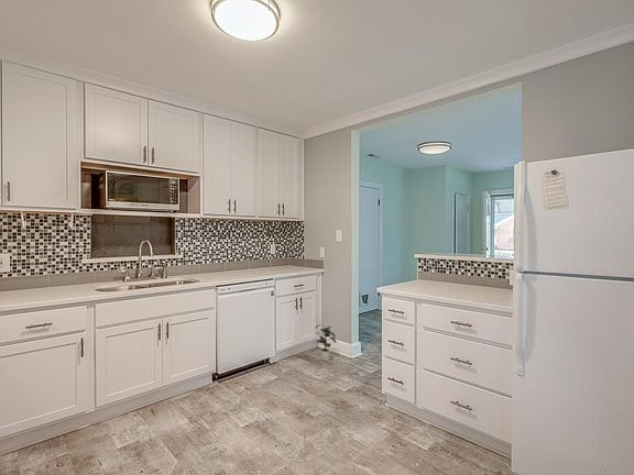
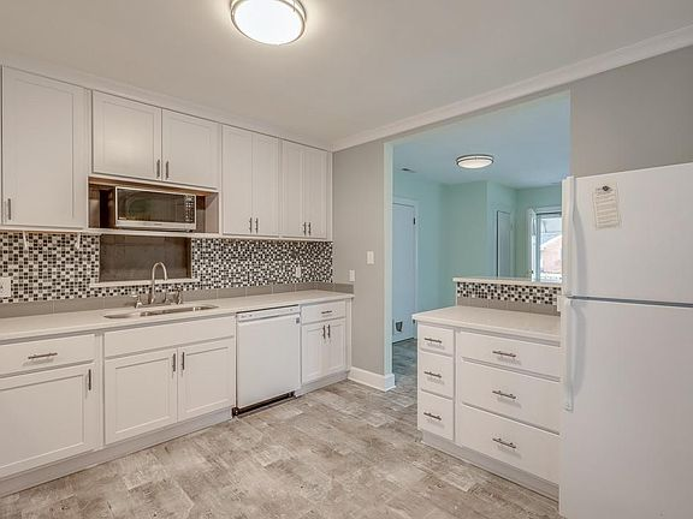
- potted plant (327, 343)
